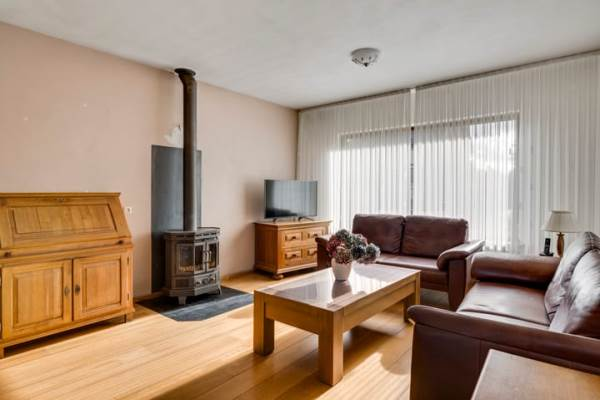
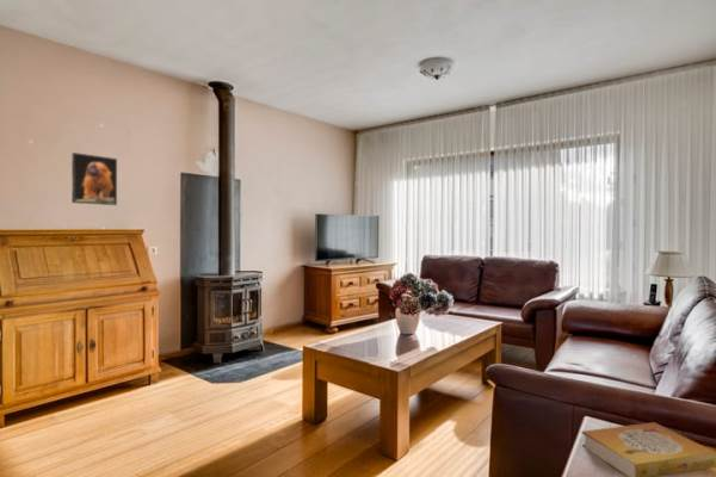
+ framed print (94, 179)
+ book (646, 448)
